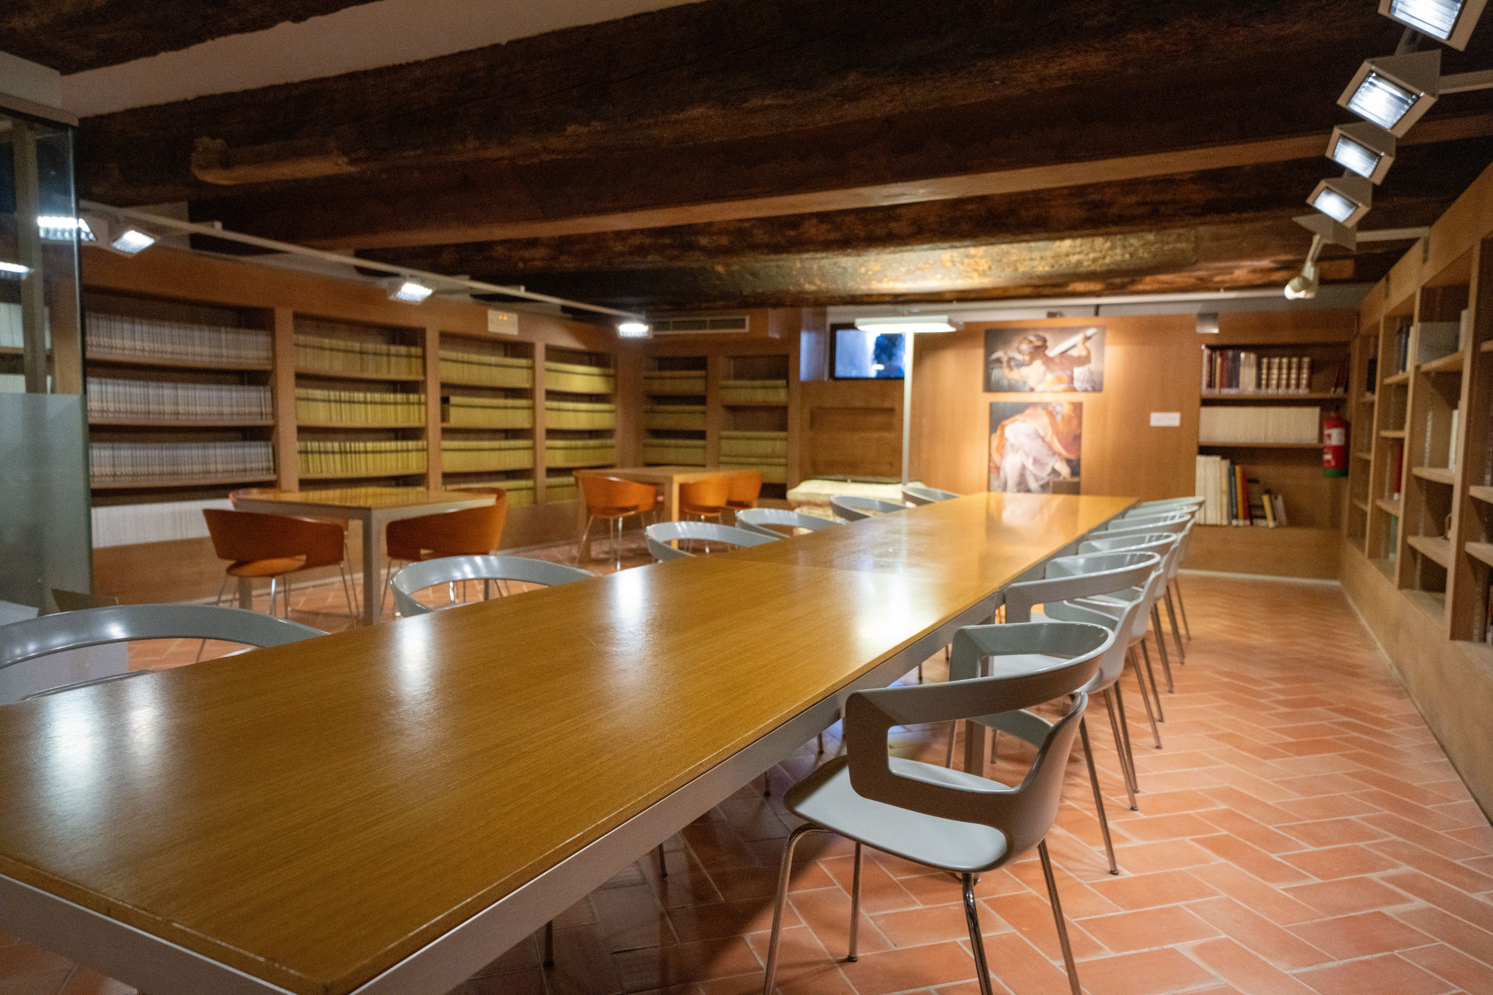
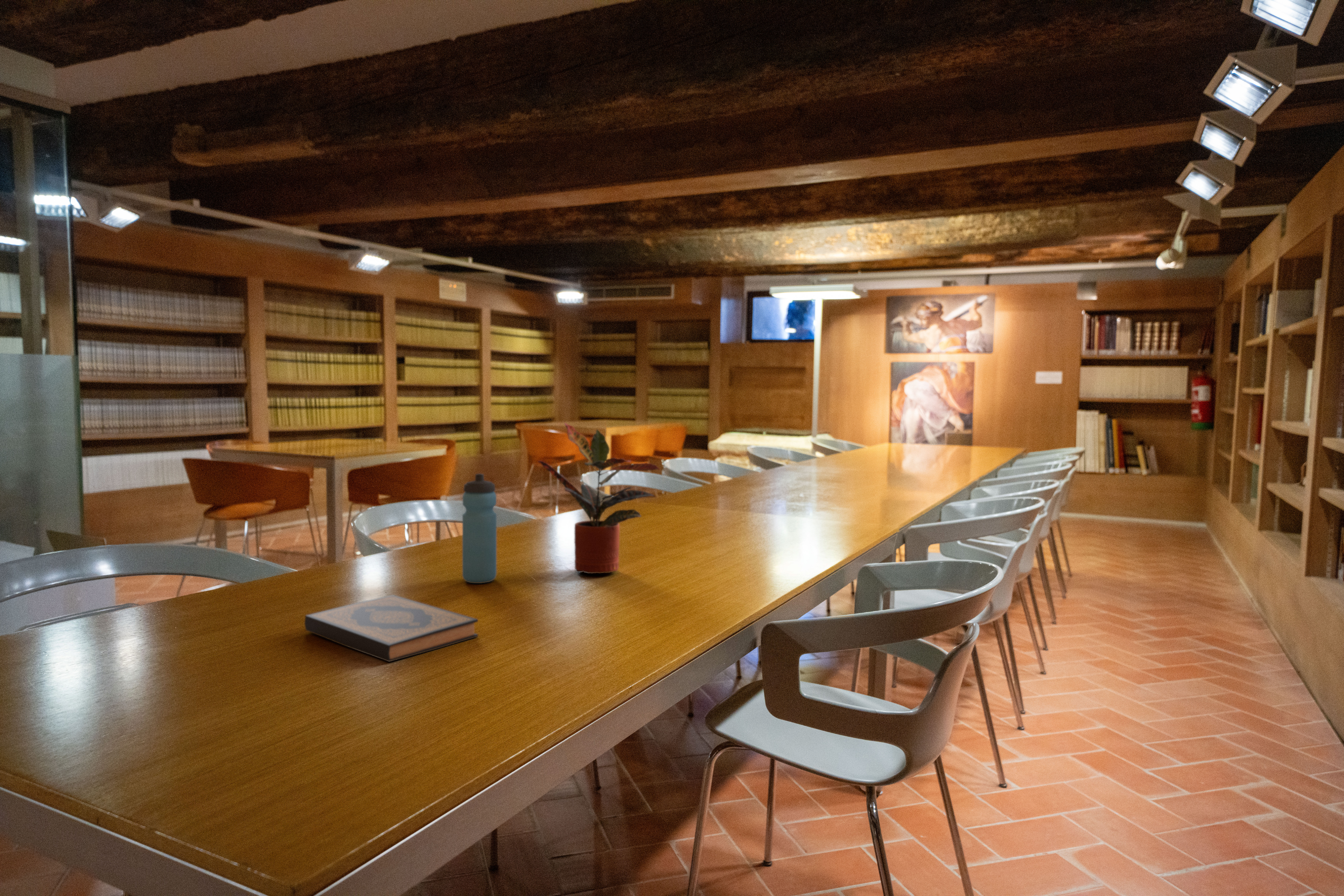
+ potted plant (603, 500)
+ water bottle (479, 527)
+ hardback book (391, 625)
